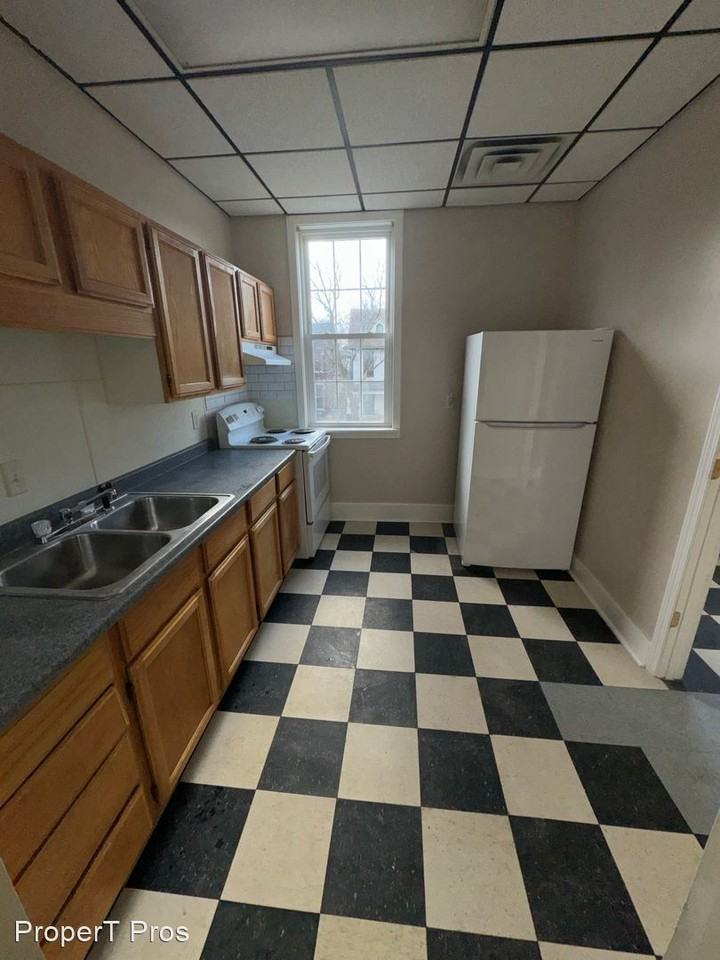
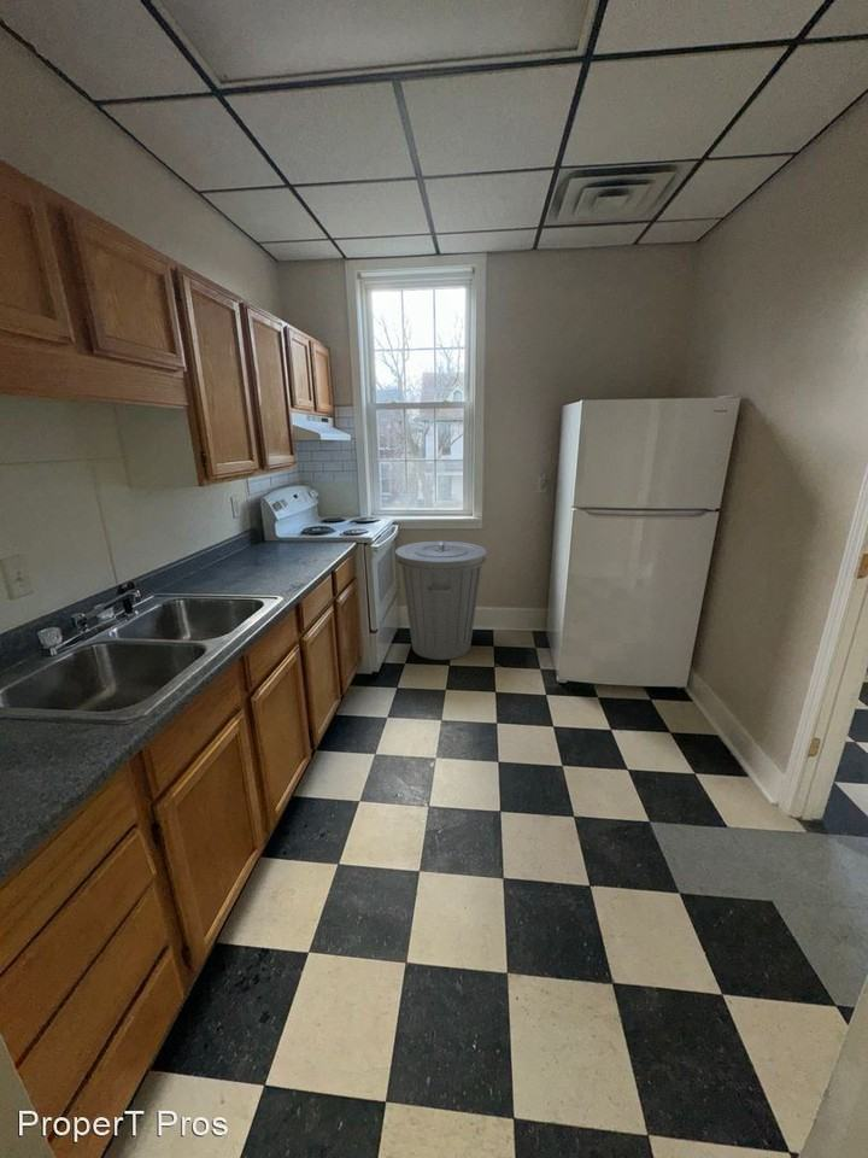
+ trash can (440, 596)
